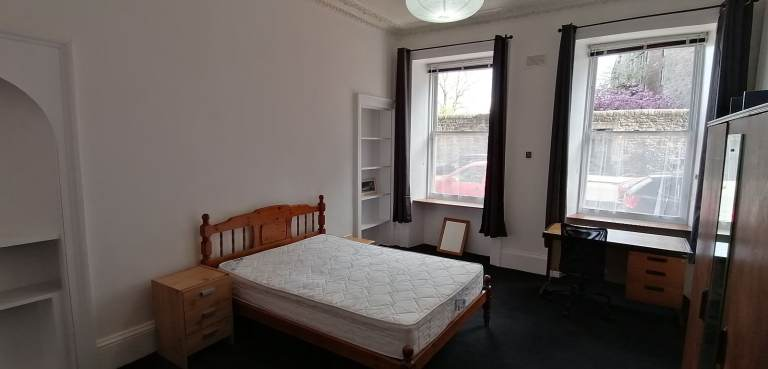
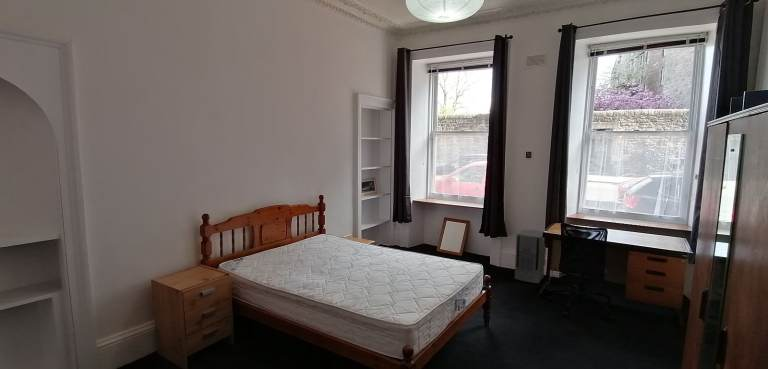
+ air purifier (530, 255)
